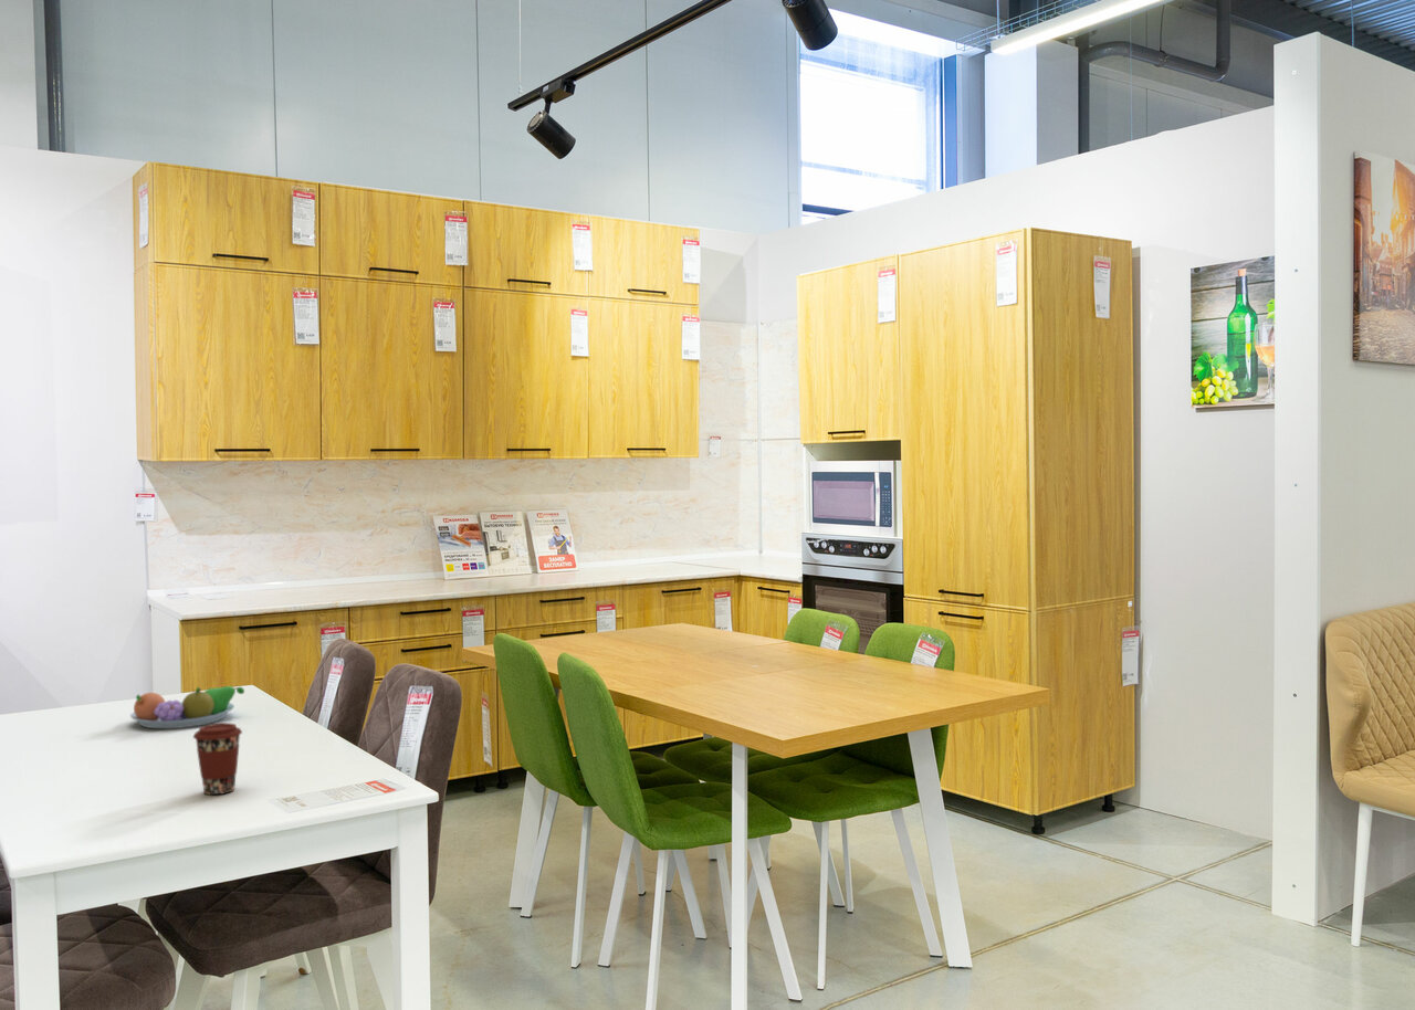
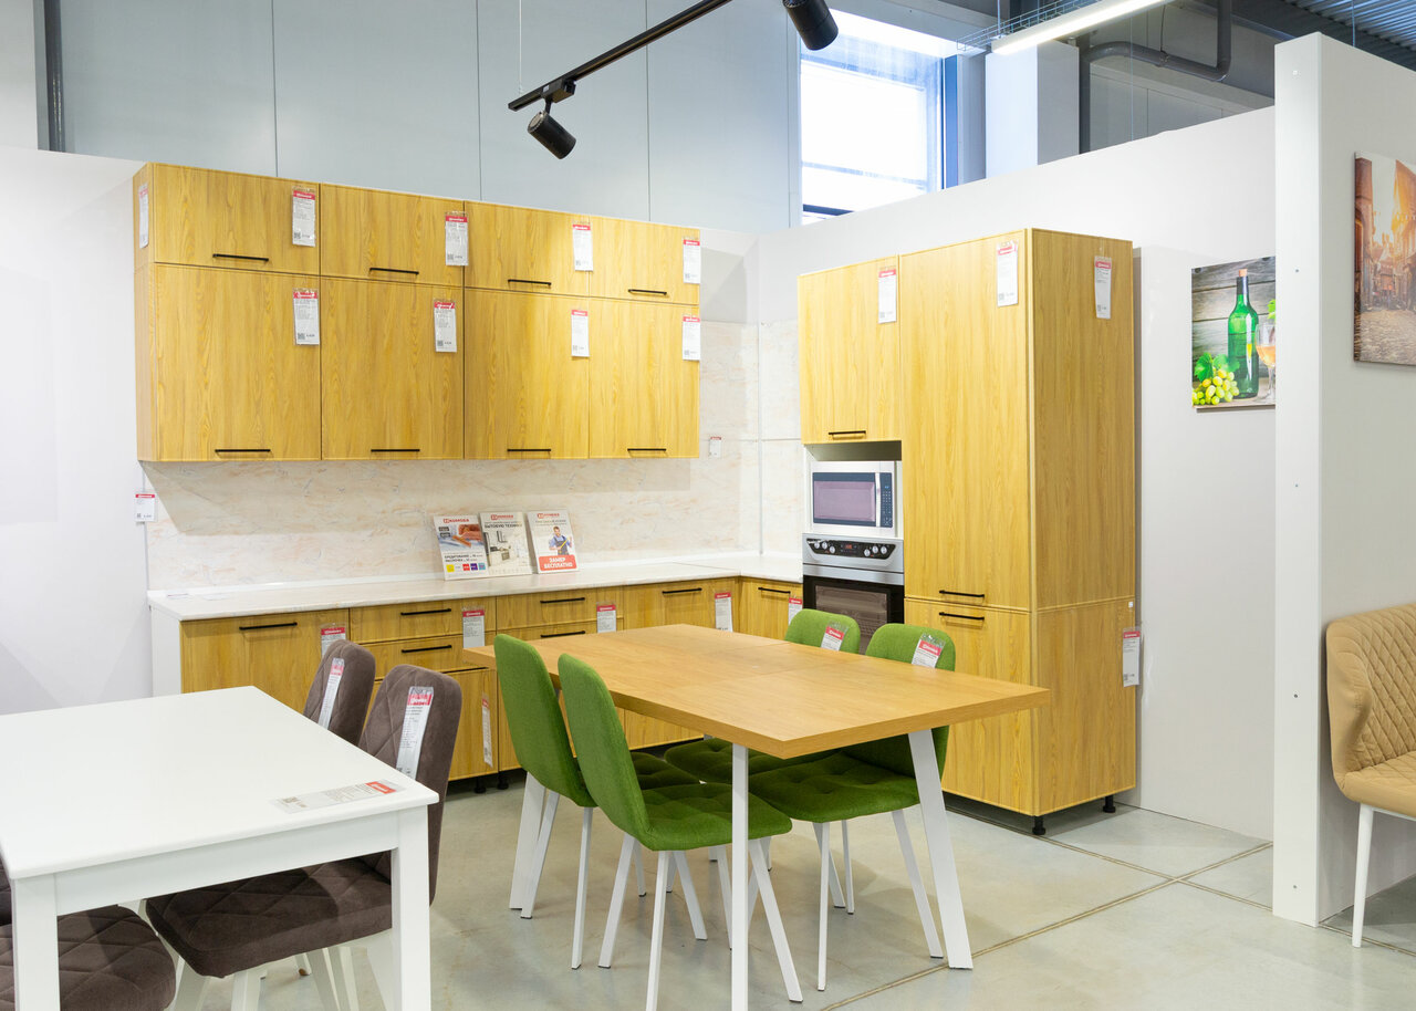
- coffee cup (218, 758)
- fruit bowl (187, 701)
